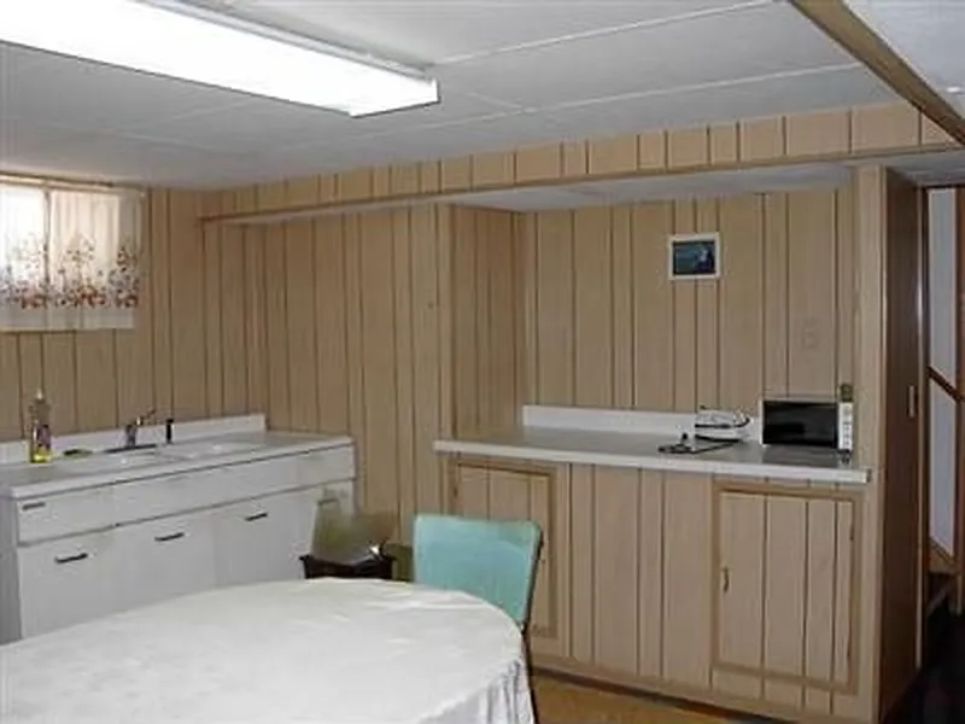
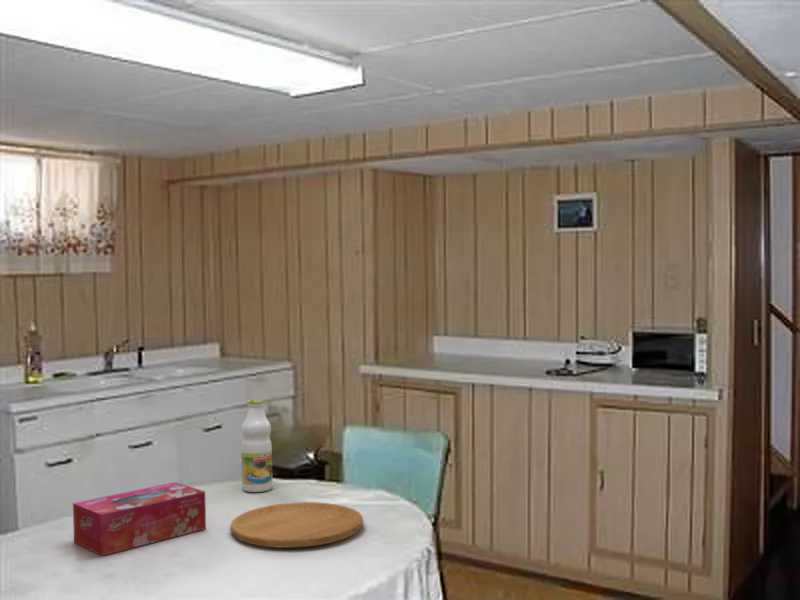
+ tissue box (141, 516)
+ cutting board (297, 523)
+ bottle (256, 444)
